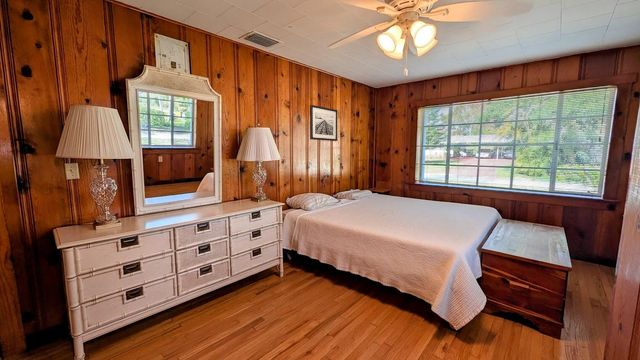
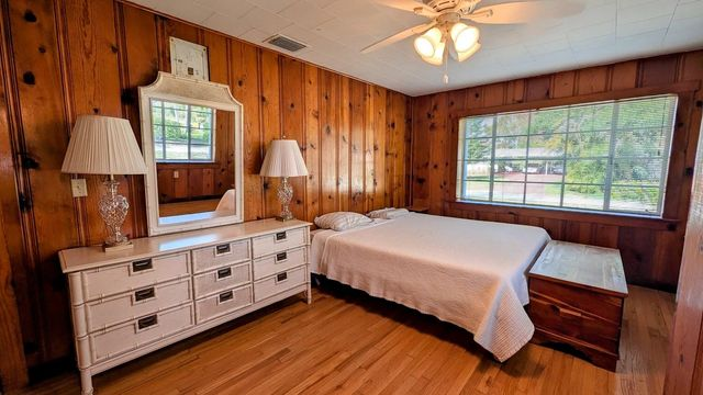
- wall art (324, 124)
